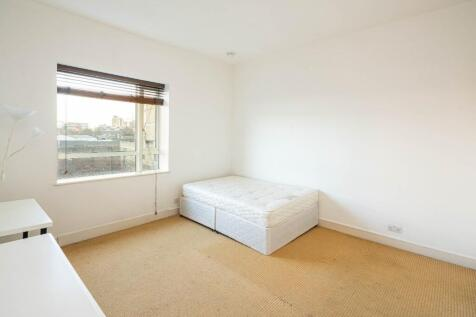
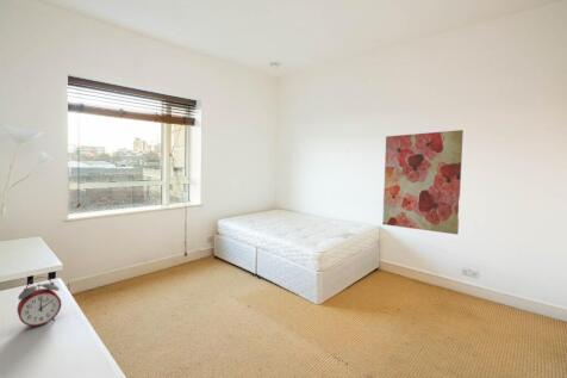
+ alarm clock (39, 299)
+ wall art (419, 181)
